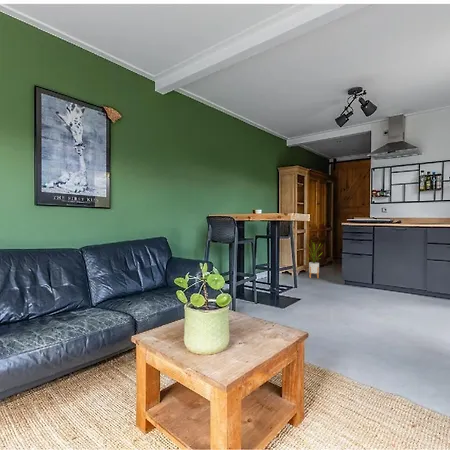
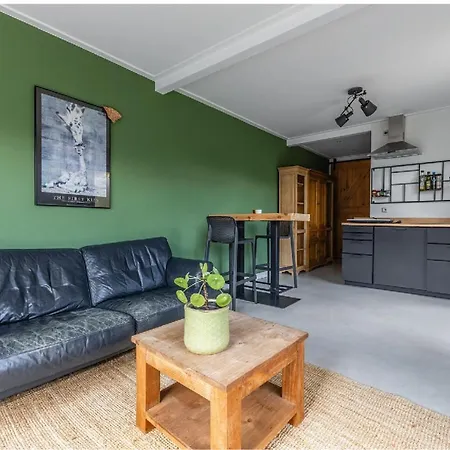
- house plant (314, 258)
